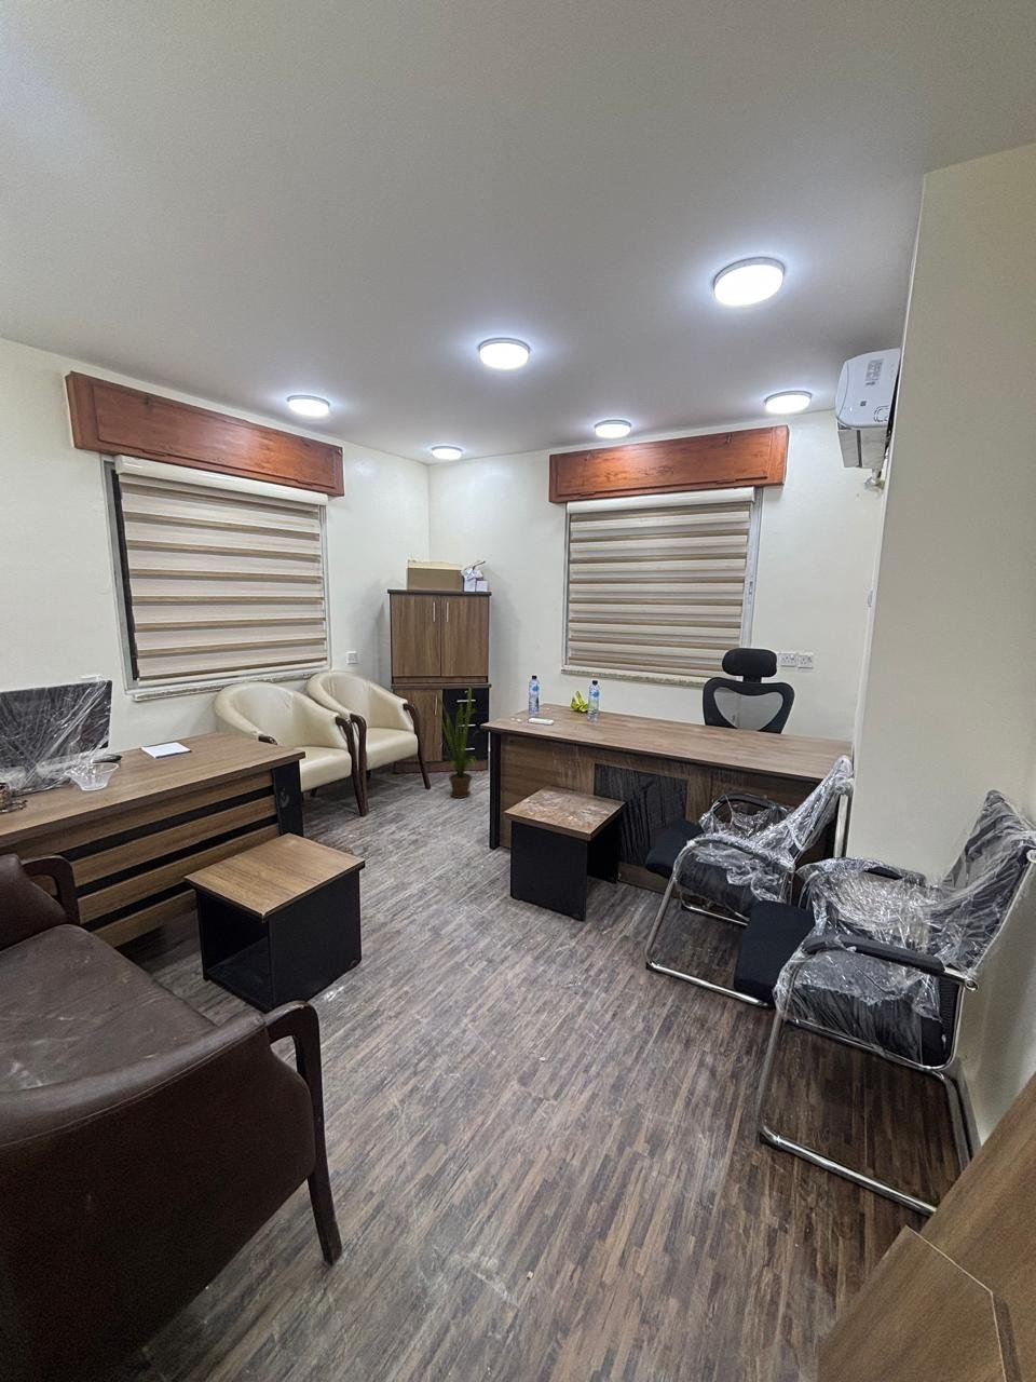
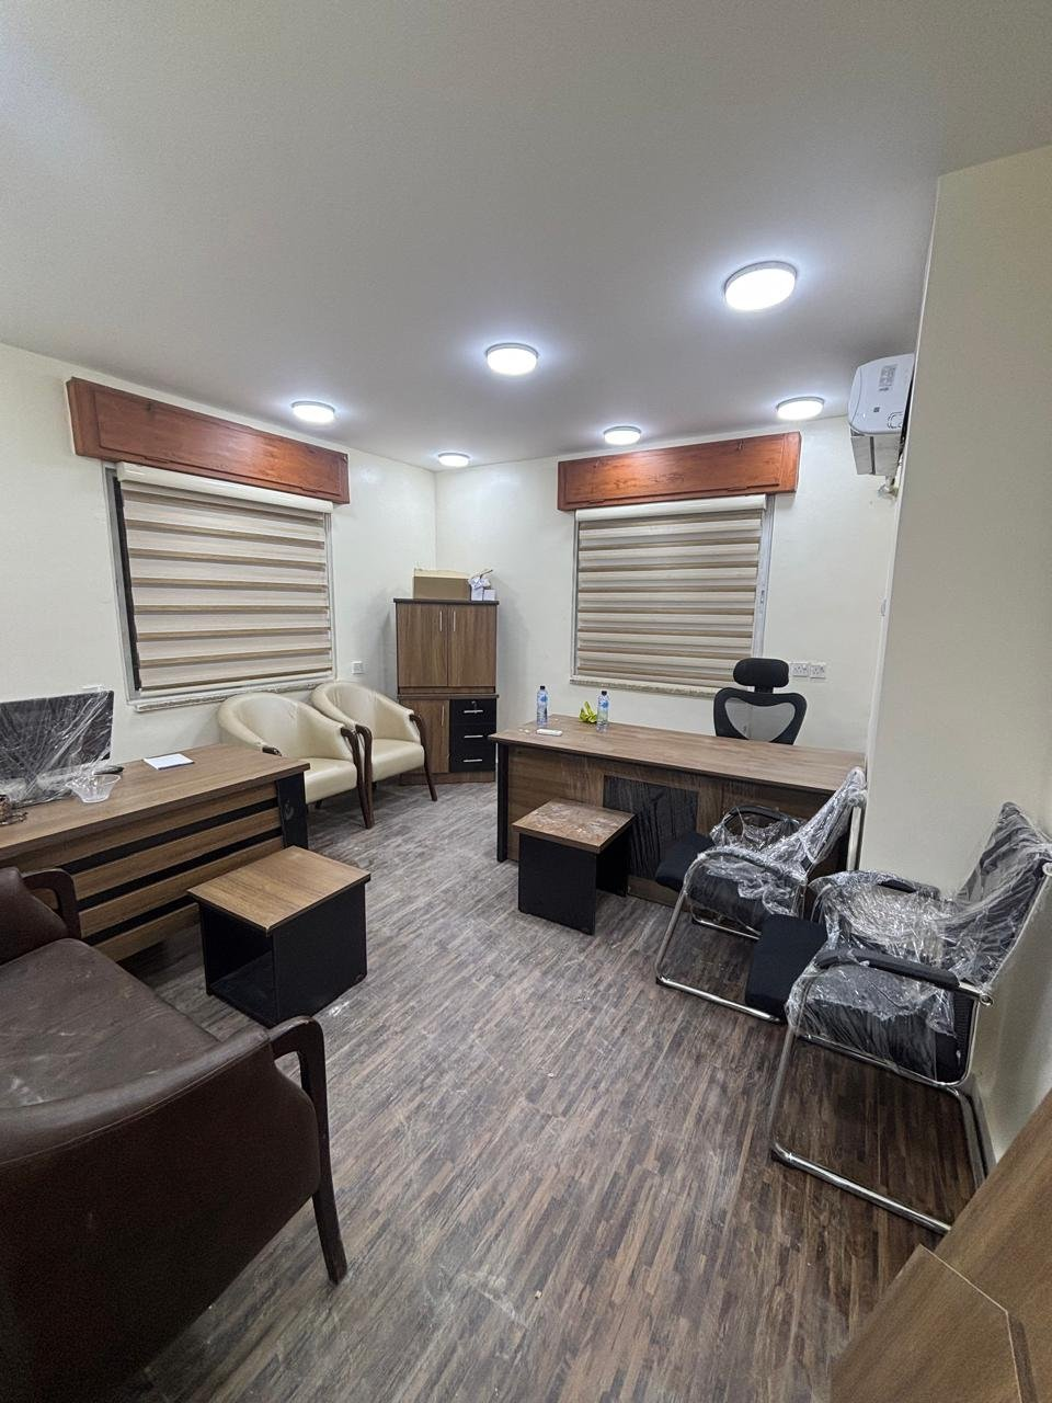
- house plant (456, 744)
